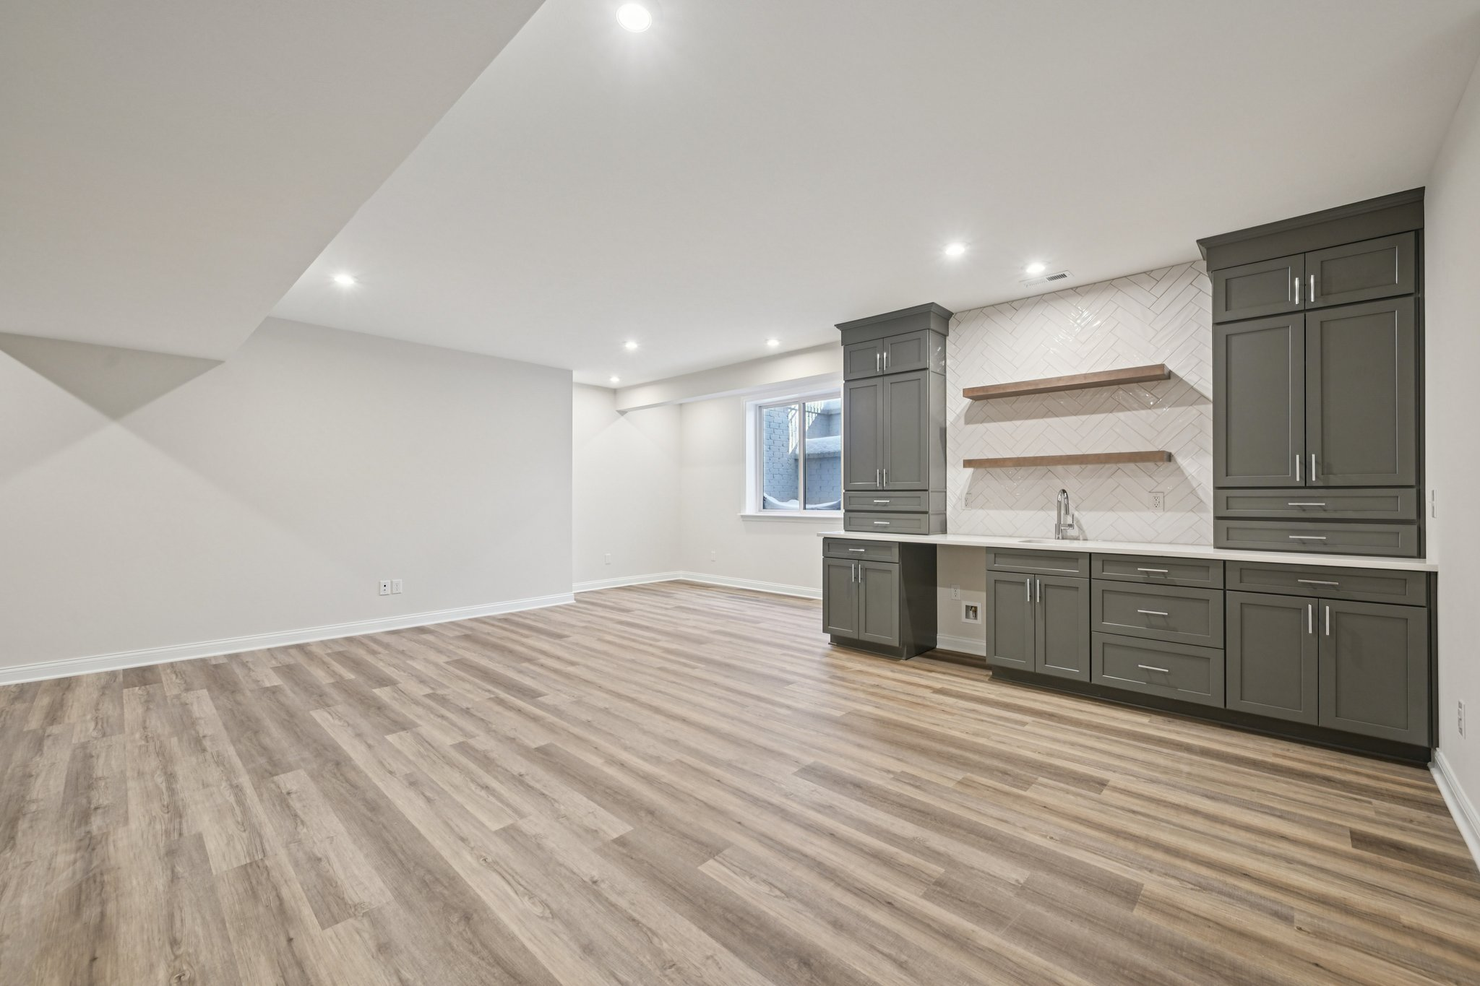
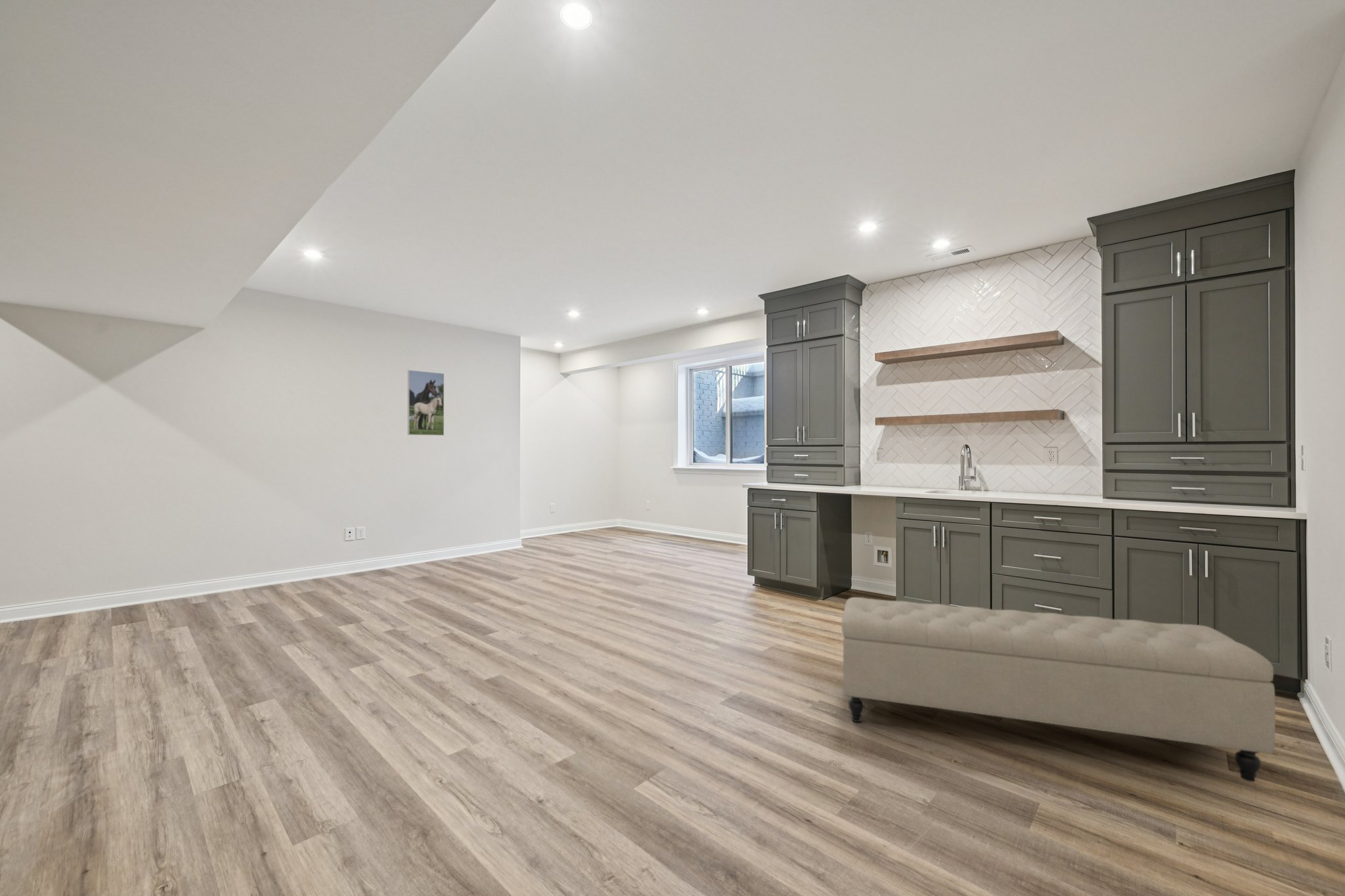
+ bench (1023, 673)
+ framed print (426, 403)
